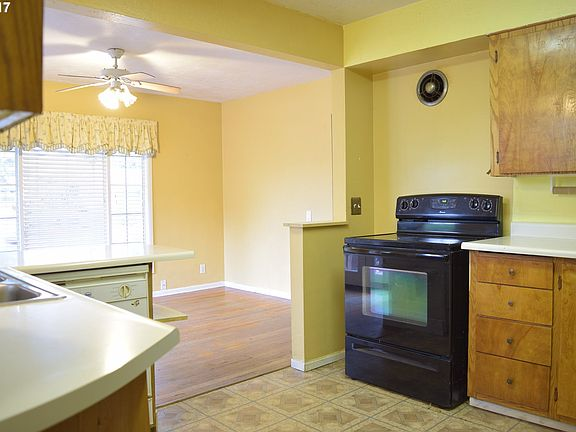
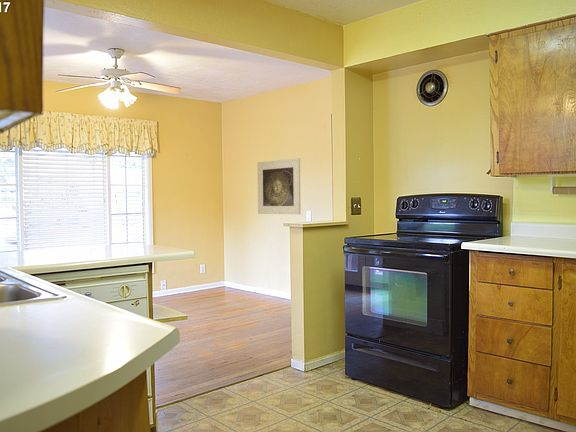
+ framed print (278, 187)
